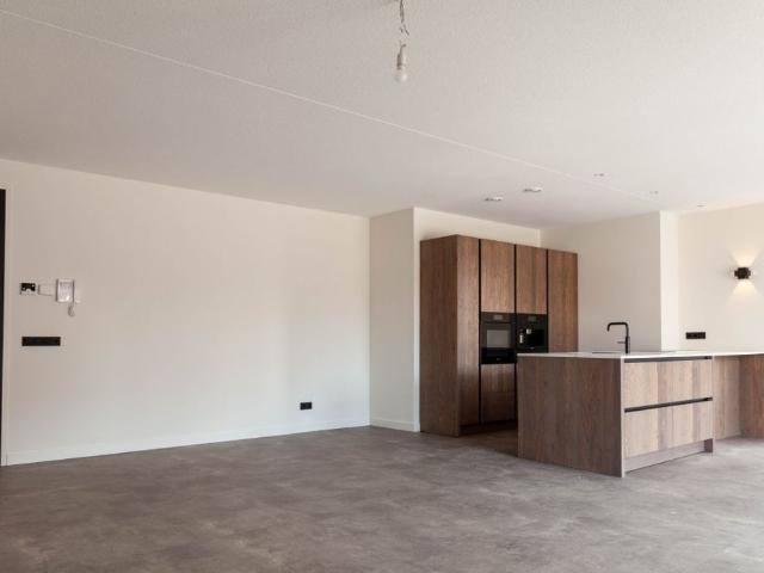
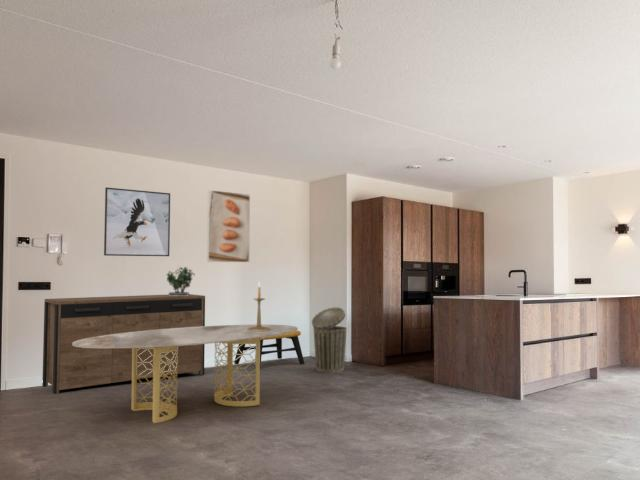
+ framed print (229, 227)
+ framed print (138, 223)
+ candlestick (258, 305)
+ bench (269, 346)
+ dining table (215, 370)
+ trash can (329, 338)
+ sideboard (127, 332)
+ potted plant (180, 280)
